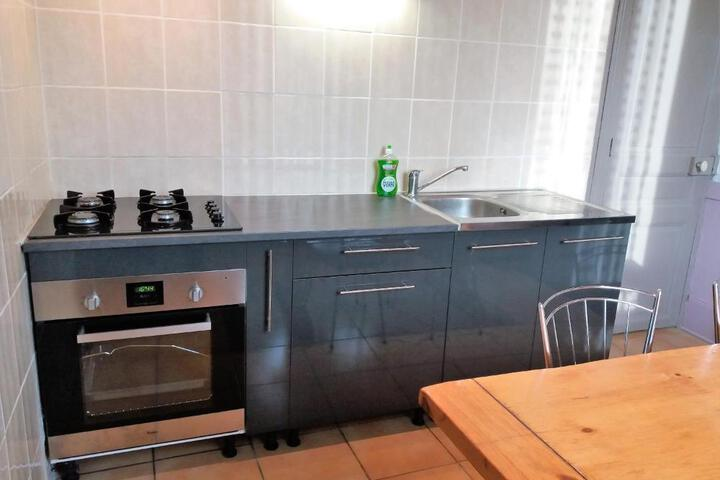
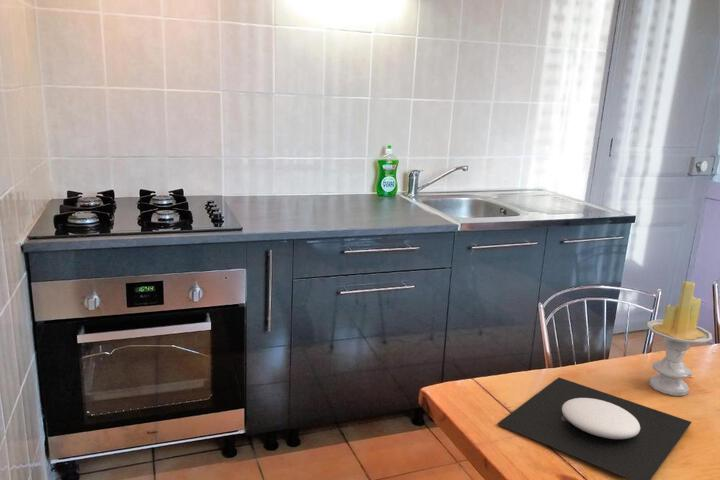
+ candle (678, 334)
+ plate (596, 415)
